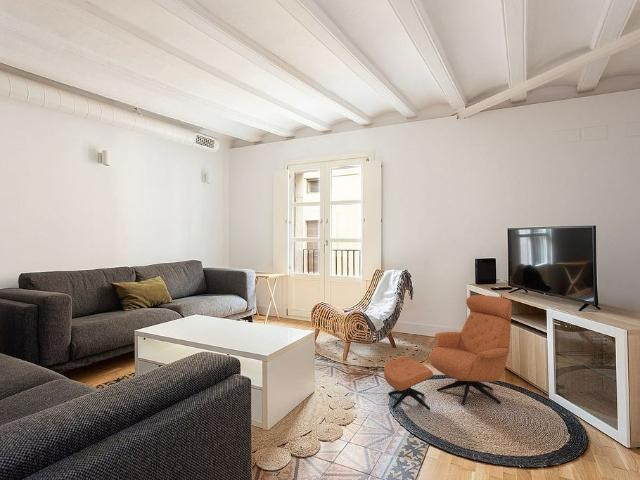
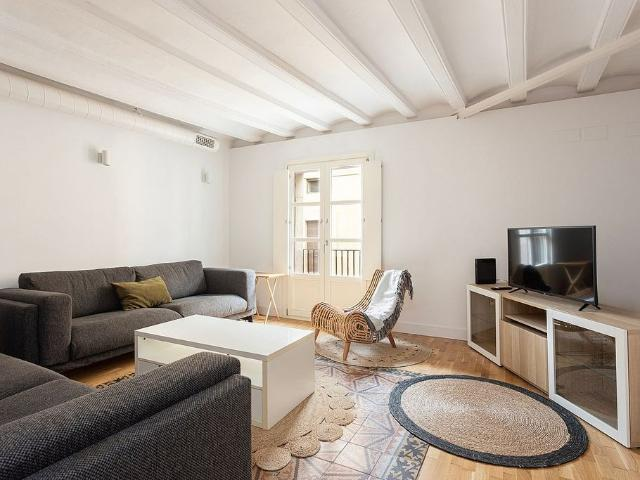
- armchair (446, 347)
